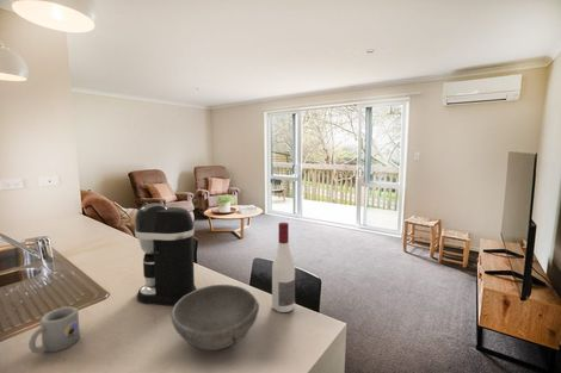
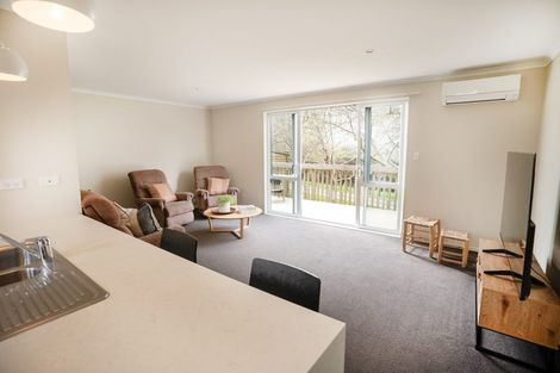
- bowl (216, 318)
- coffee maker (165, 249)
- alcohol (283, 265)
- mug (54, 331)
